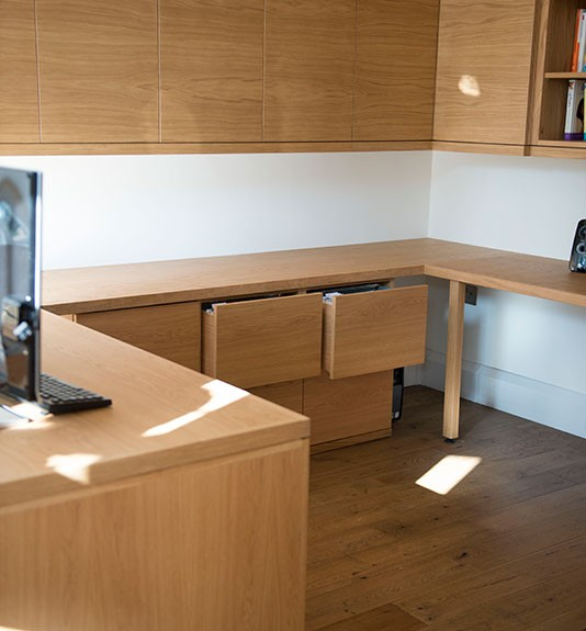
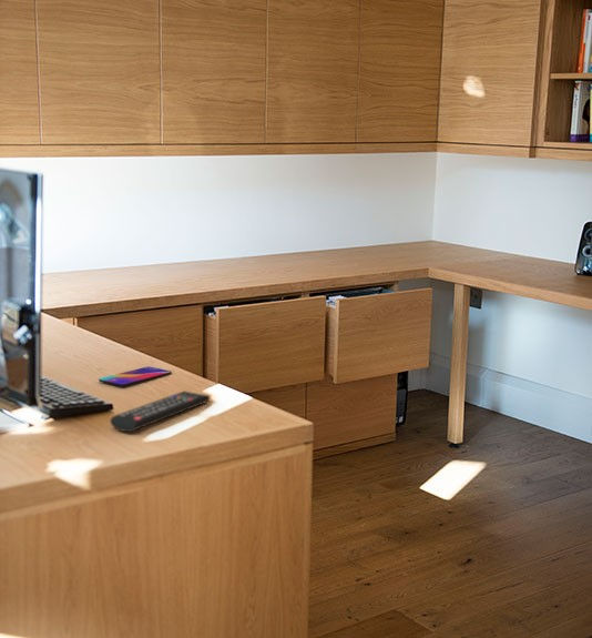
+ smartphone (135, 375)
+ remote control (162, 409)
